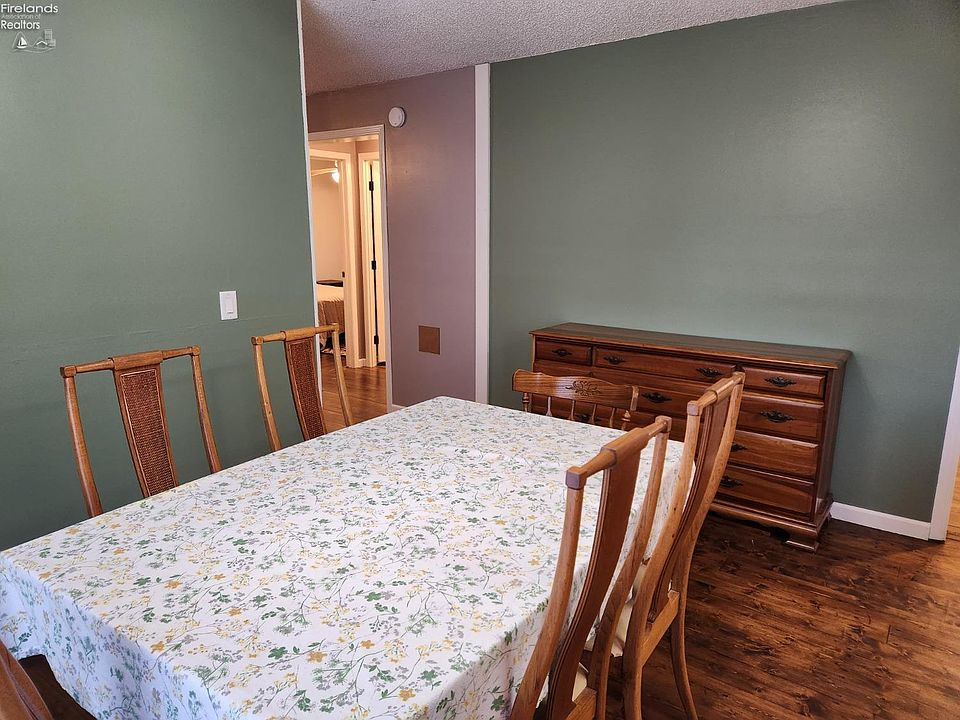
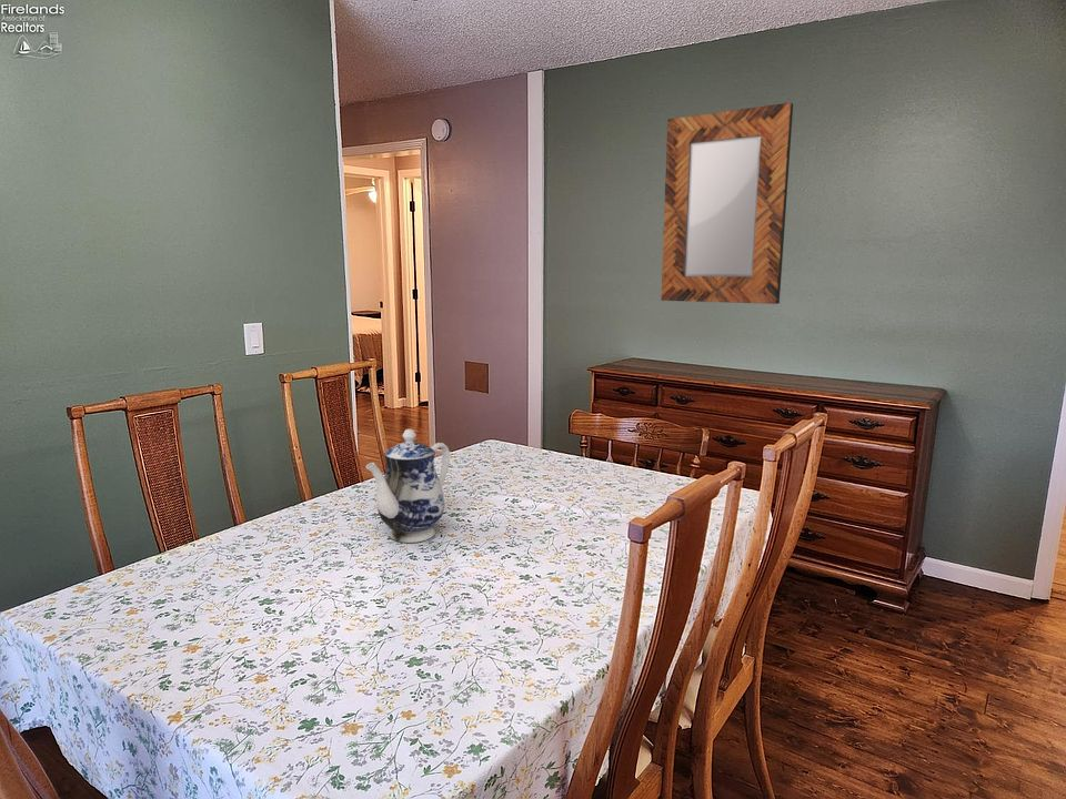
+ home mirror (722, 209)
+ teapot (410, 482)
